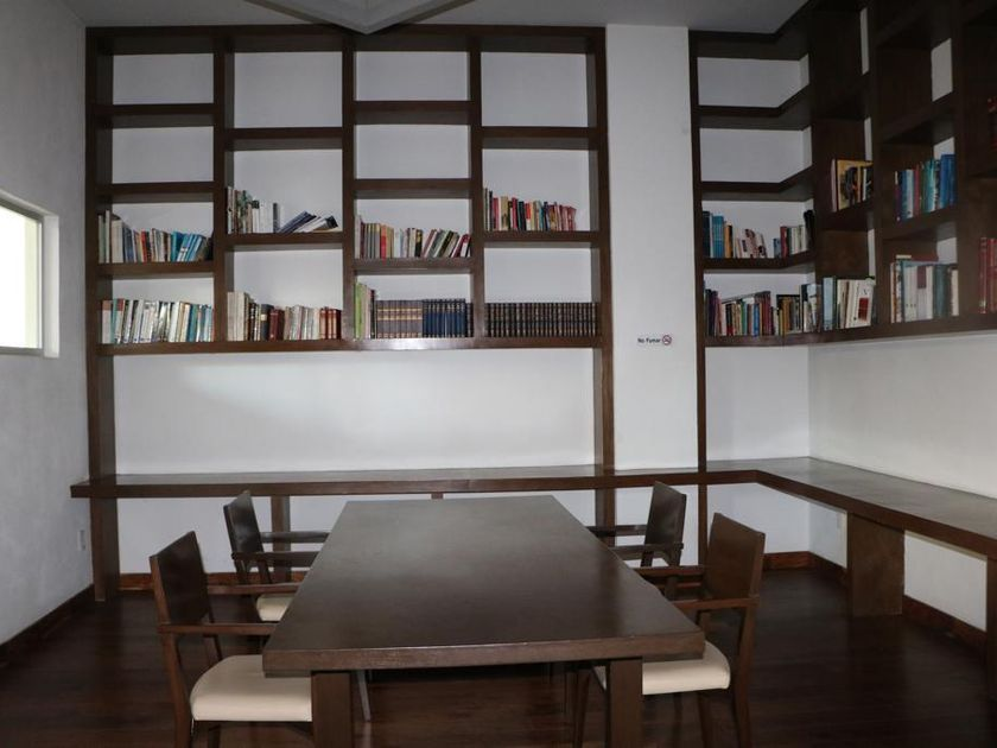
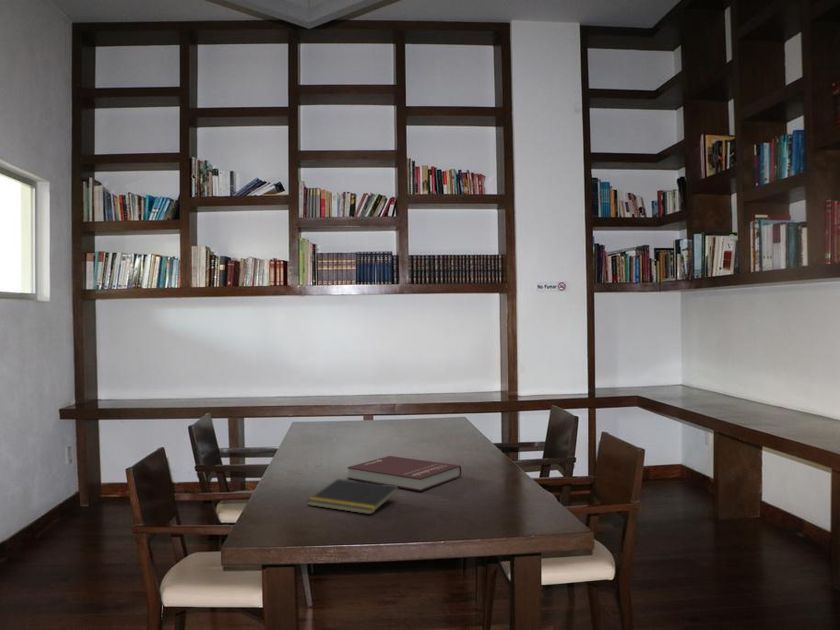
+ notepad (353, 495)
+ book (404, 471)
